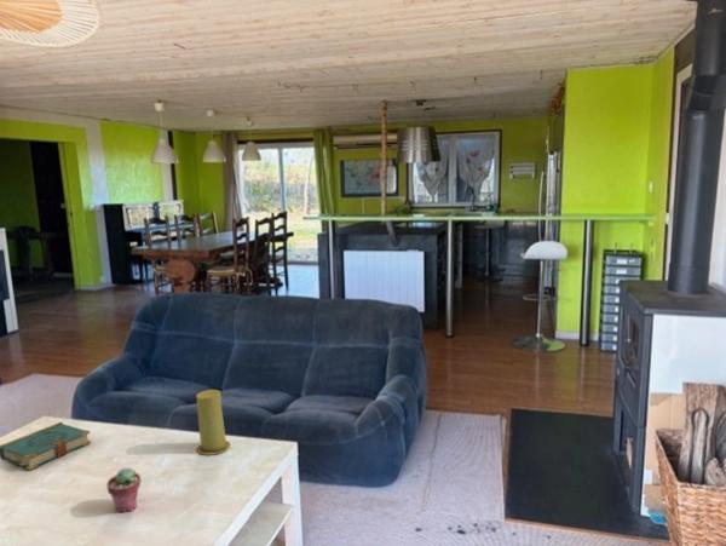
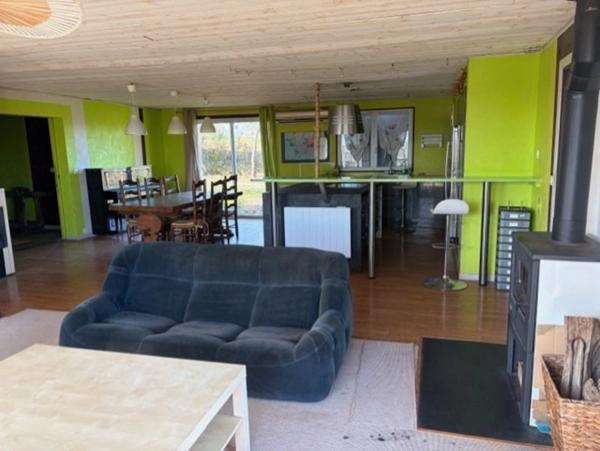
- book (44, 444)
- candle (212, 420)
- potted succulent (123, 487)
